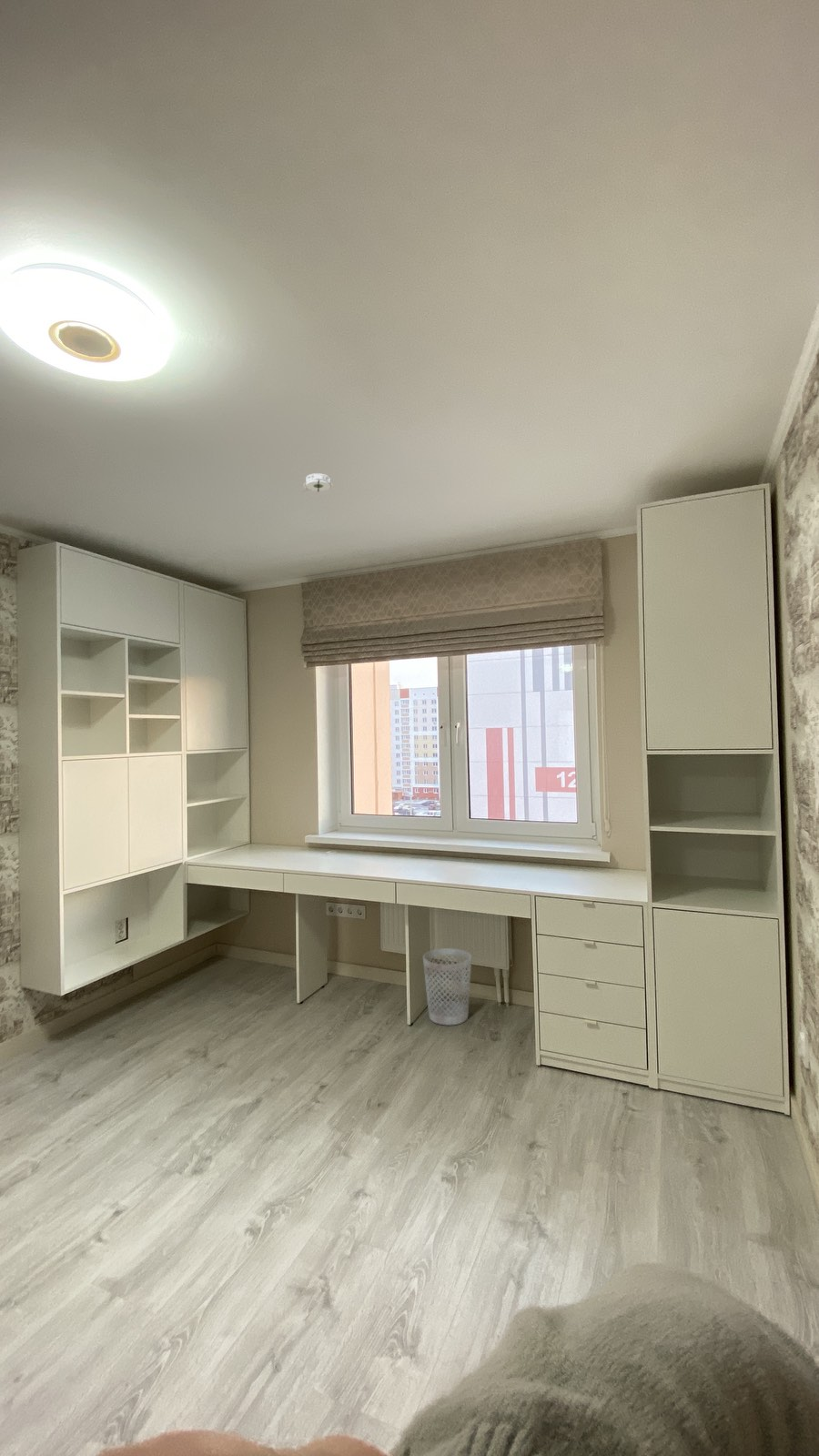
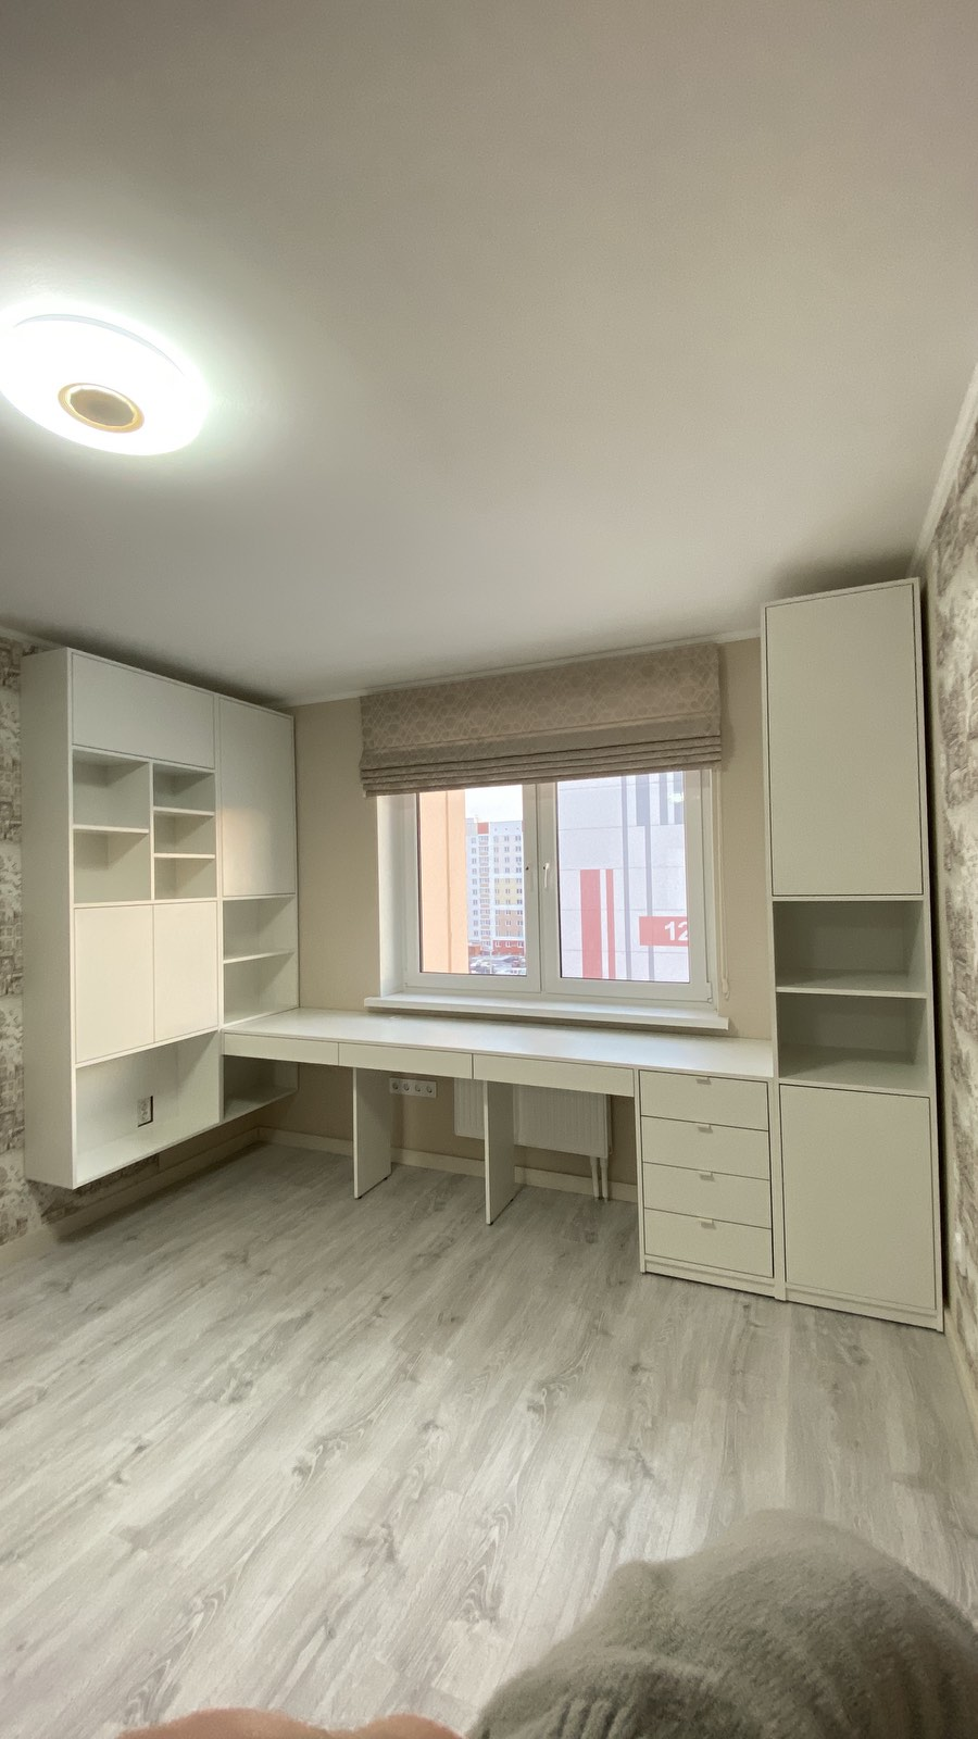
- smoke detector (317, 482)
- wastebasket (448, 986)
